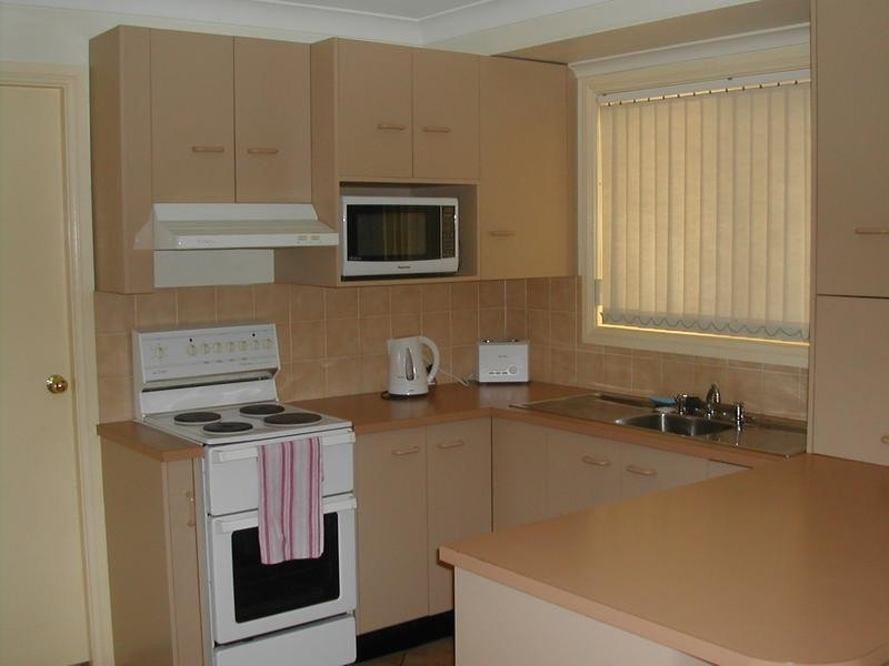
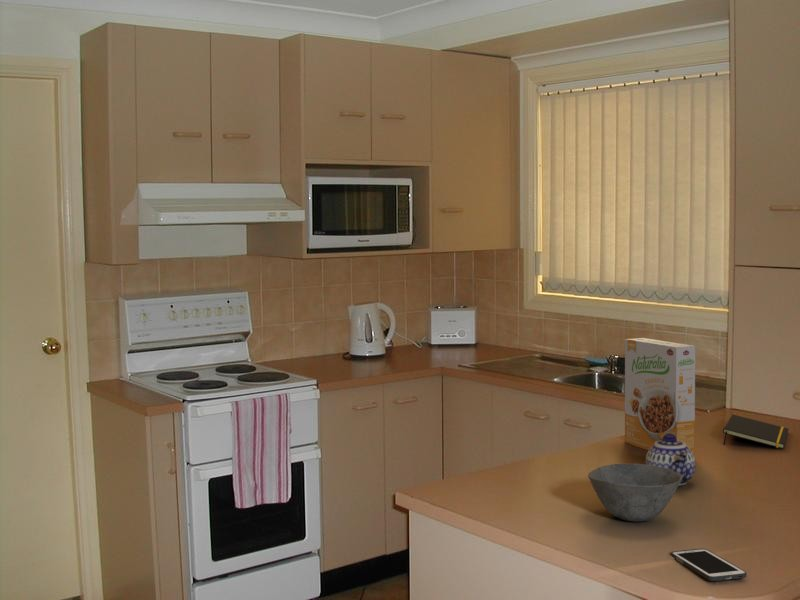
+ bowl (634, 496)
+ teapot (670, 458)
+ cereal box (658, 396)
+ notepad (756, 430)
+ cell phone (707, 564)
